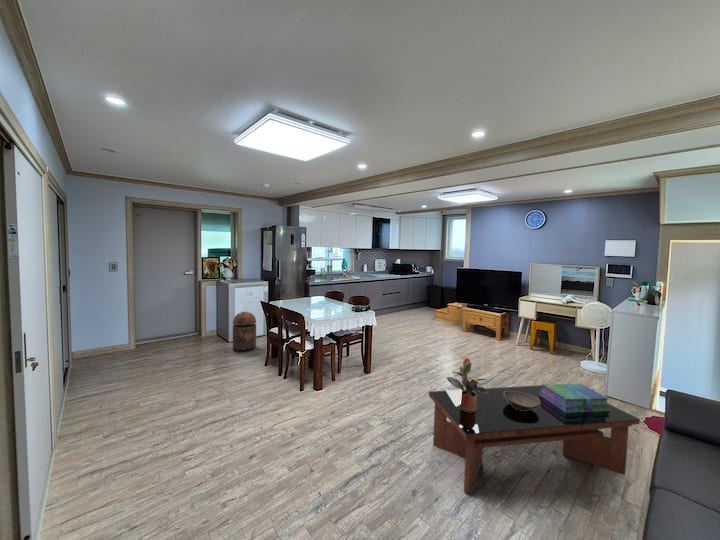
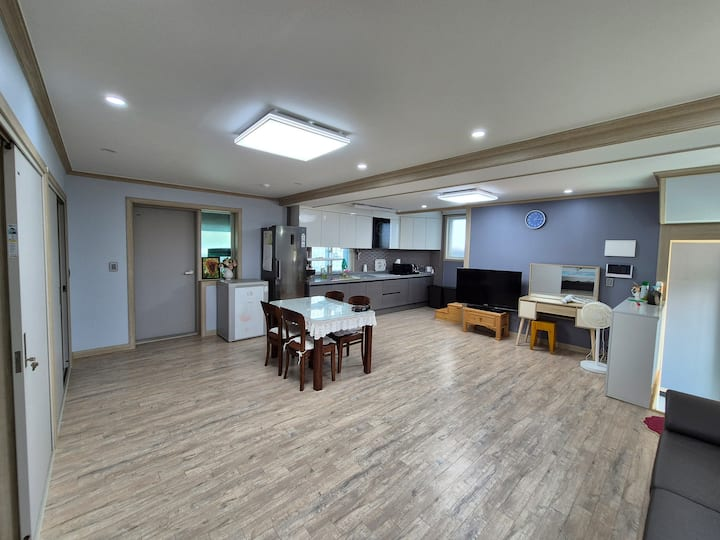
- coffee table (524, 431)
- decorative bowl (521, 401)
- potted plant (465, 385)
- stack of books (573, 396)
- trash can (244, 330)
